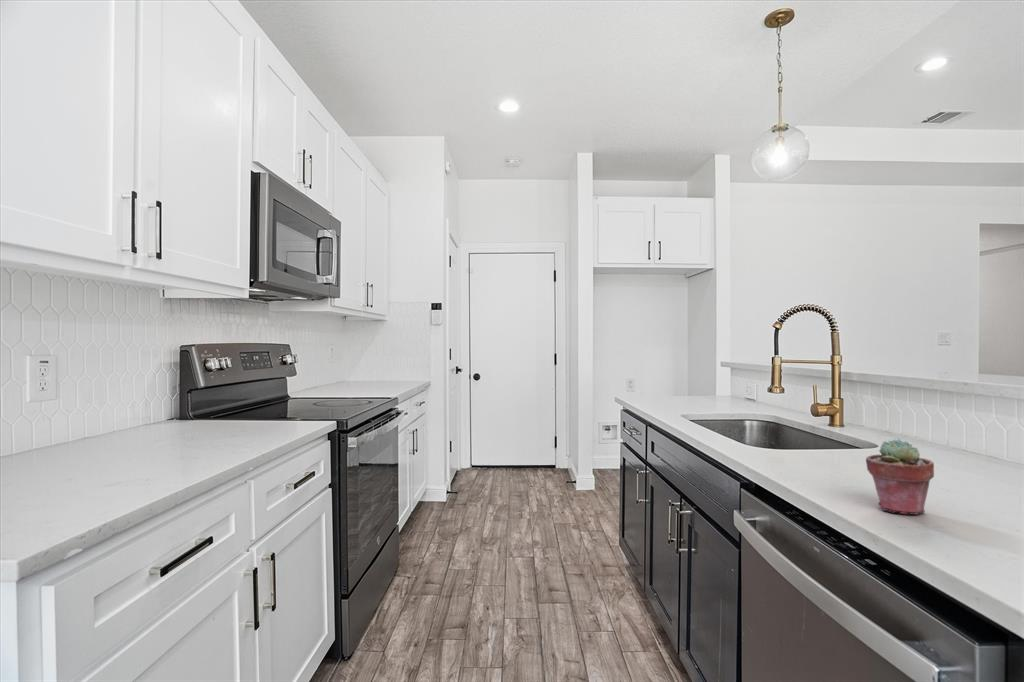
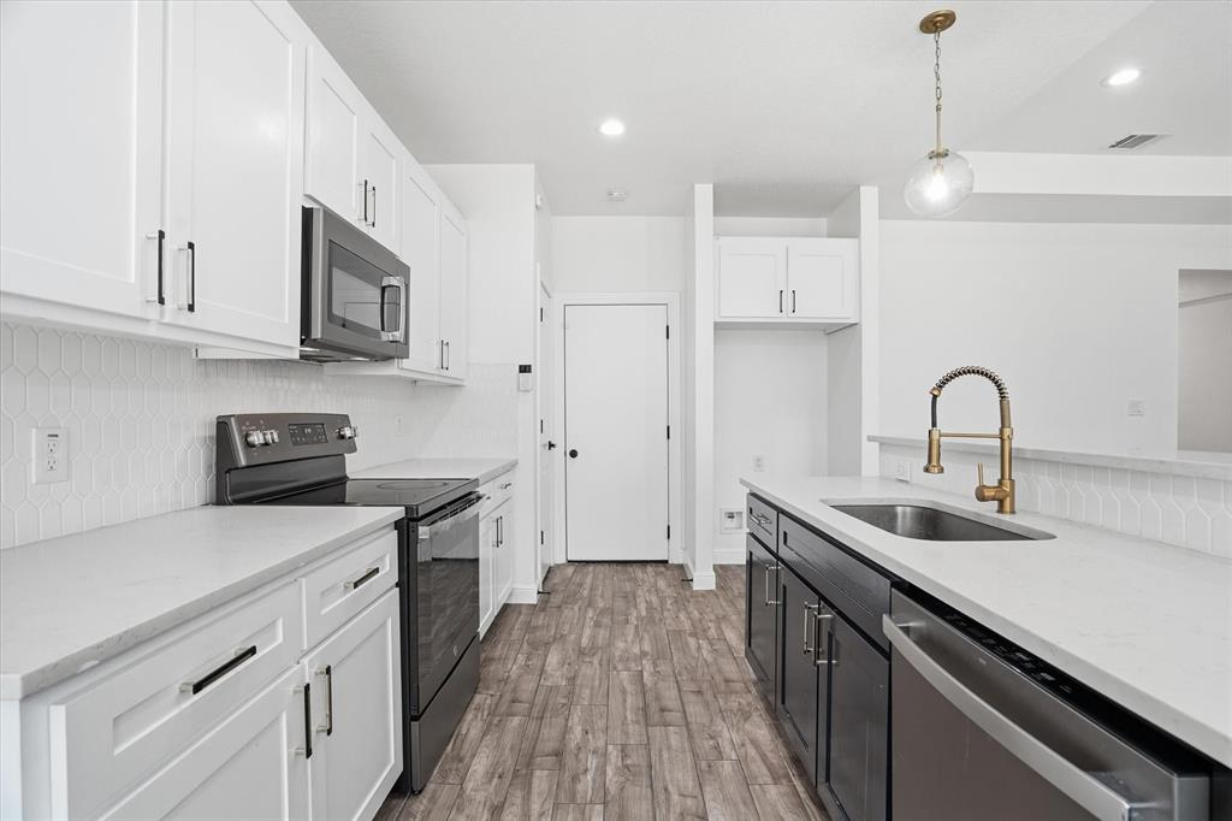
- potted succulent (899, 473)
